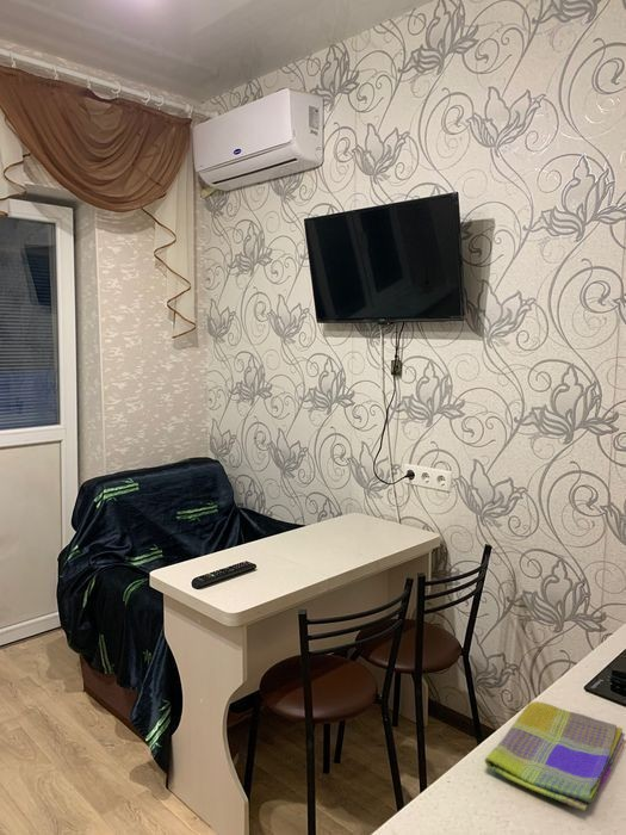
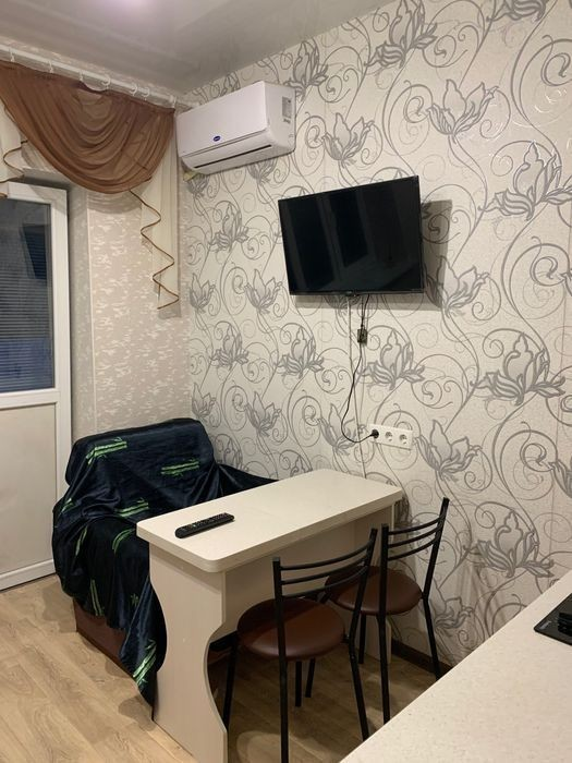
- dish towel (556, 747)
